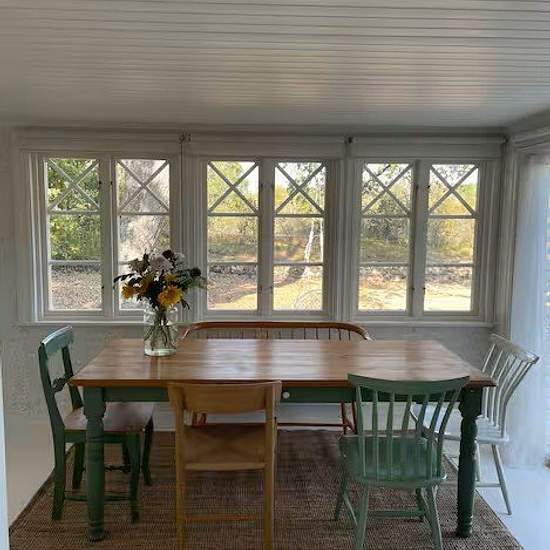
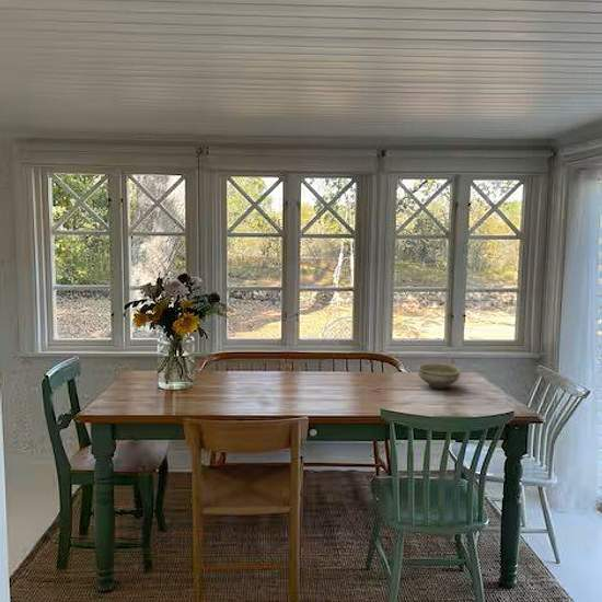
+ bowl (438, 377)
